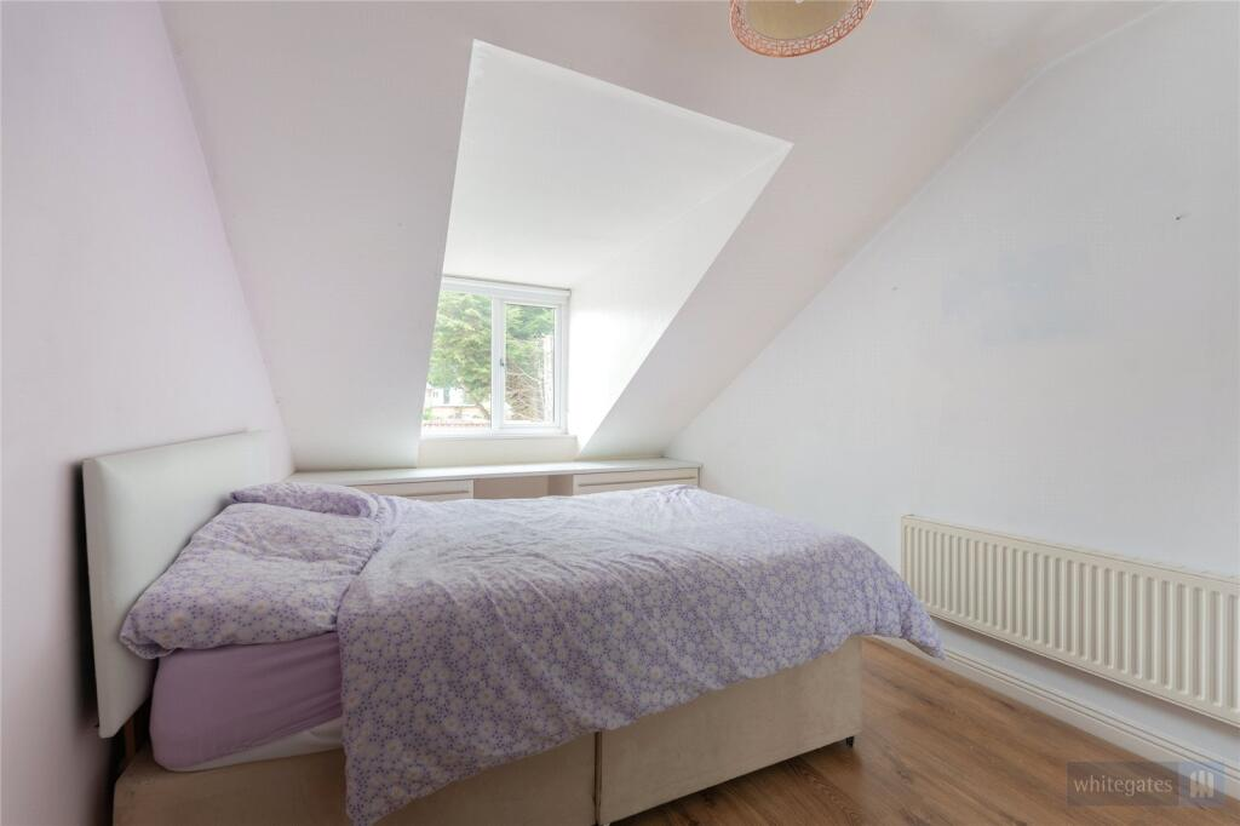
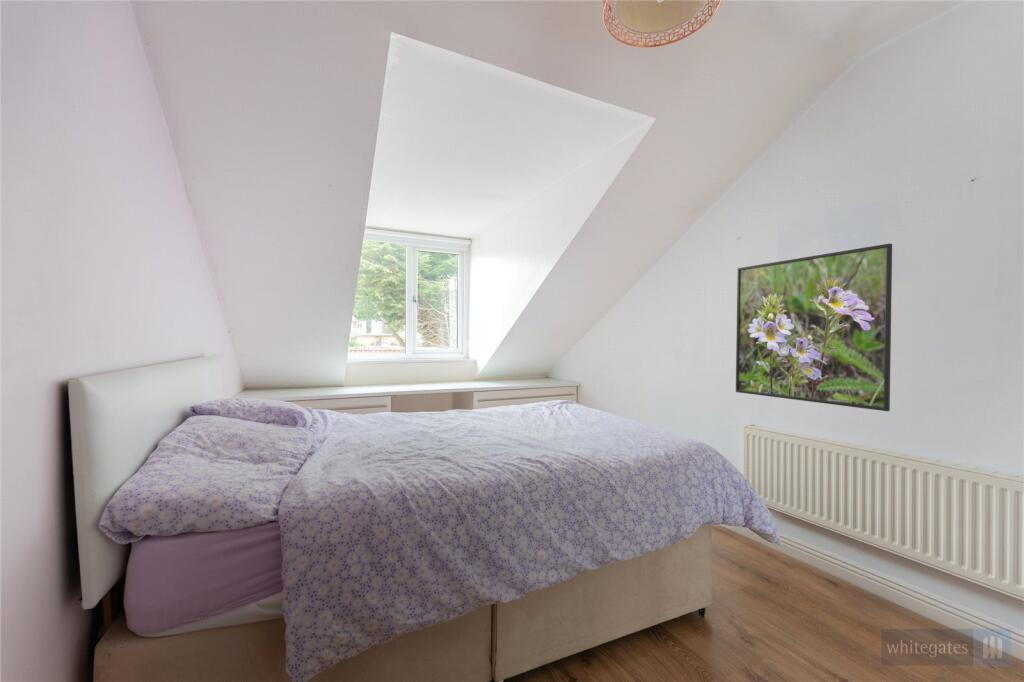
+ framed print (802, 329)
